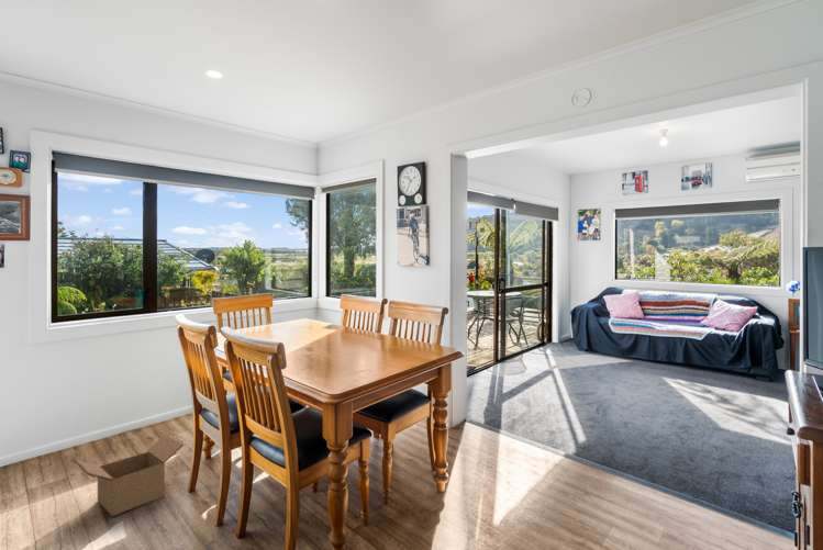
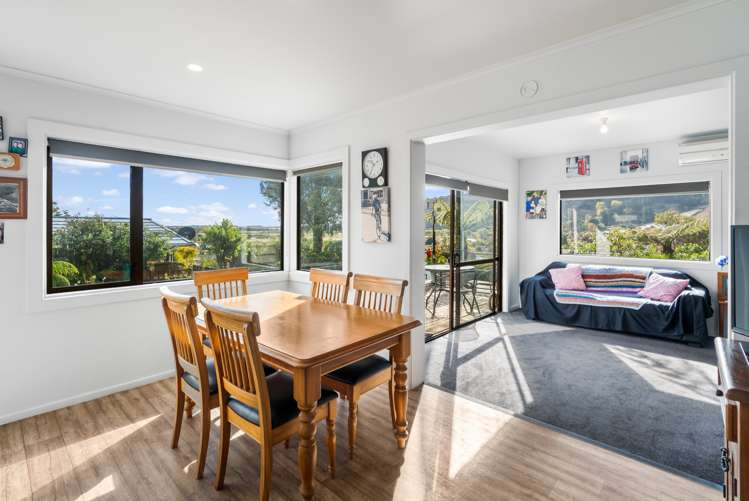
- box (131, 474)
